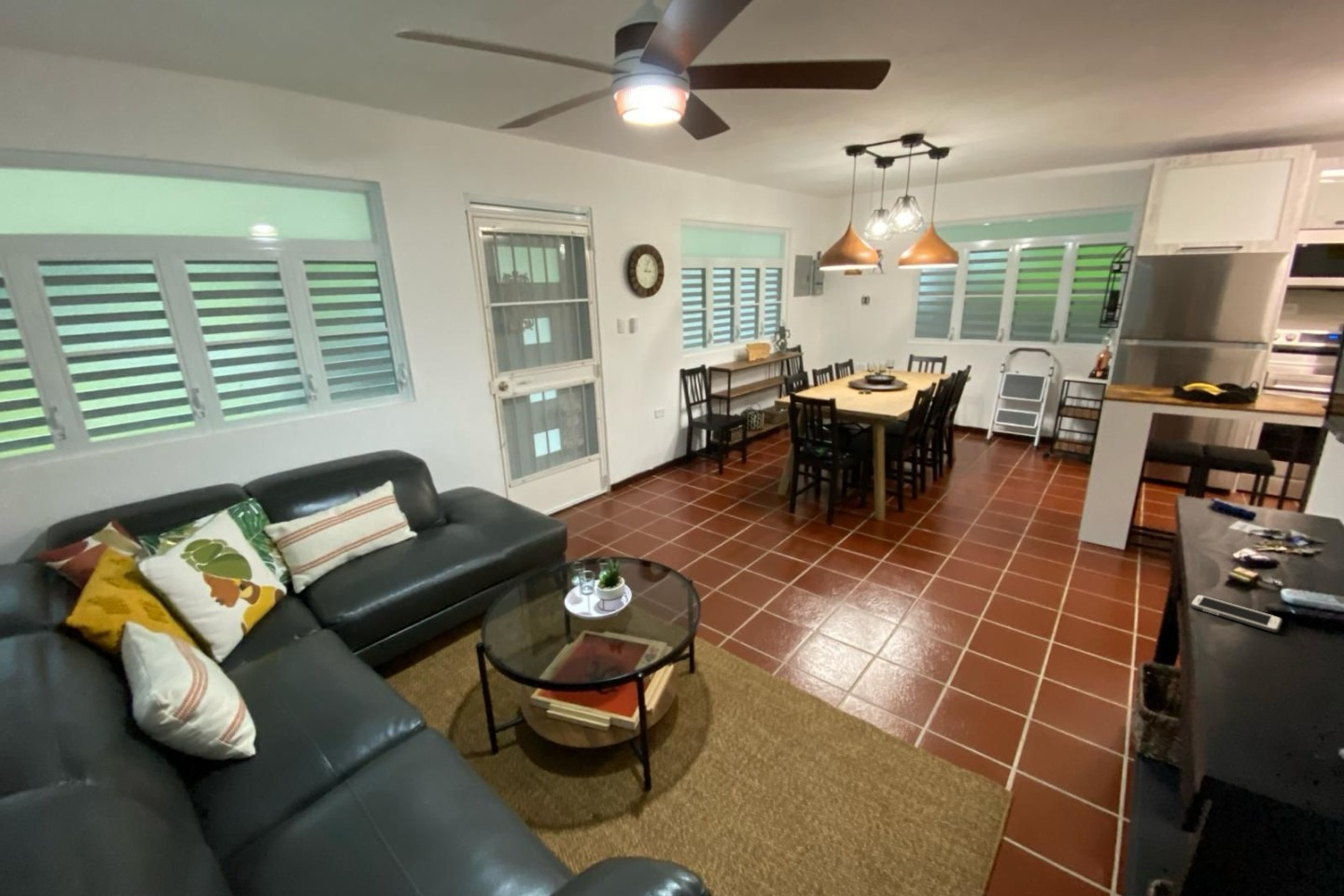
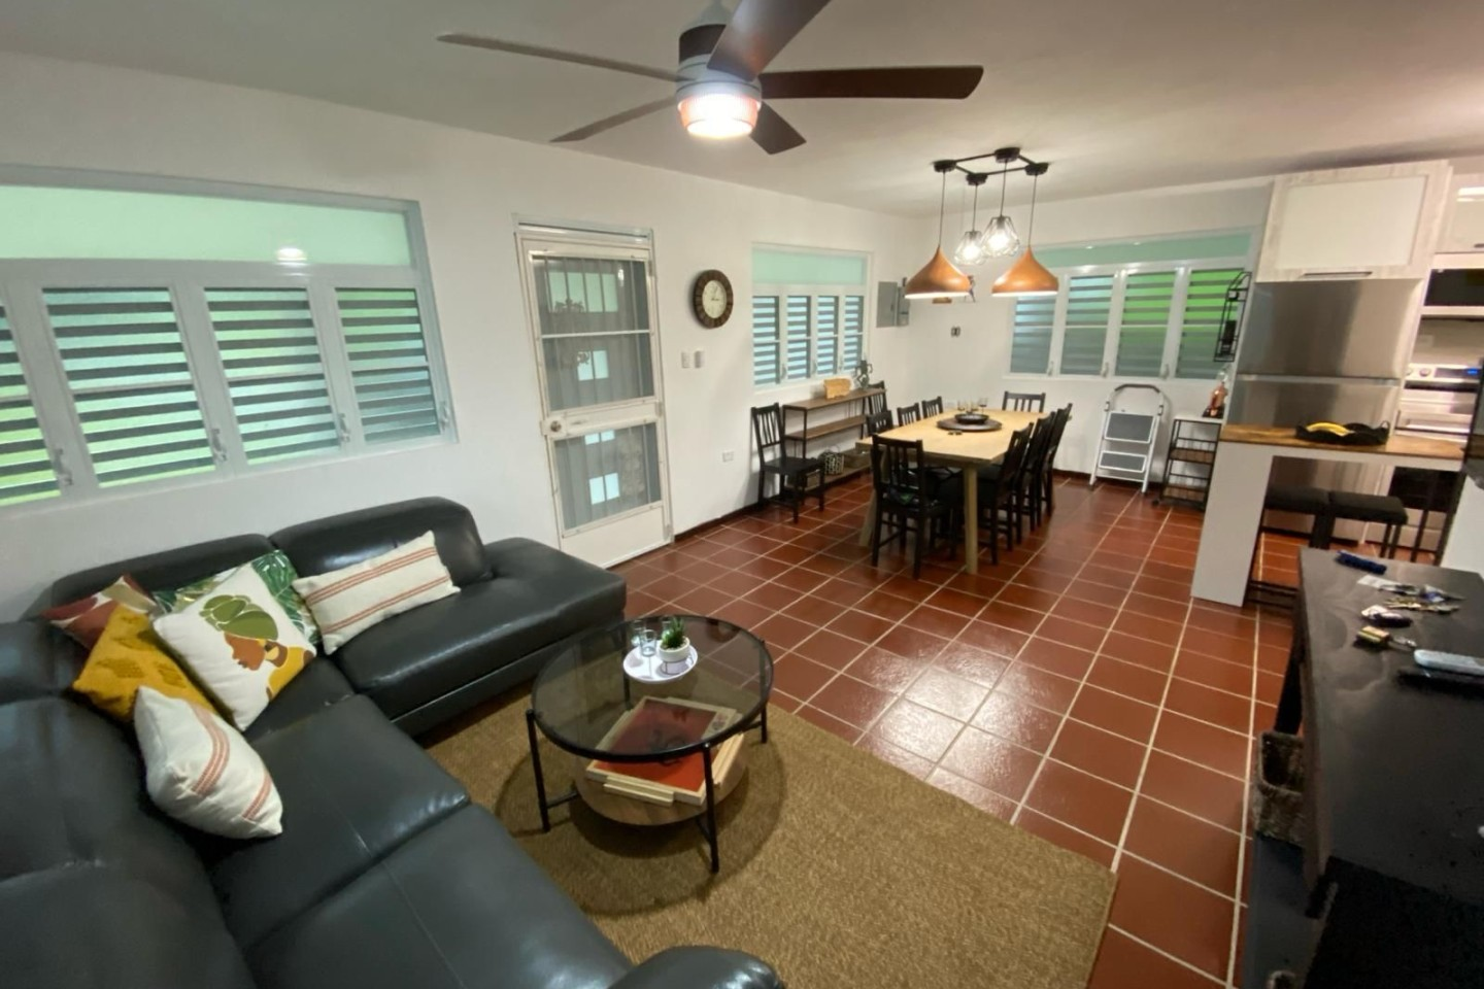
- cell phone (1234, 612)
